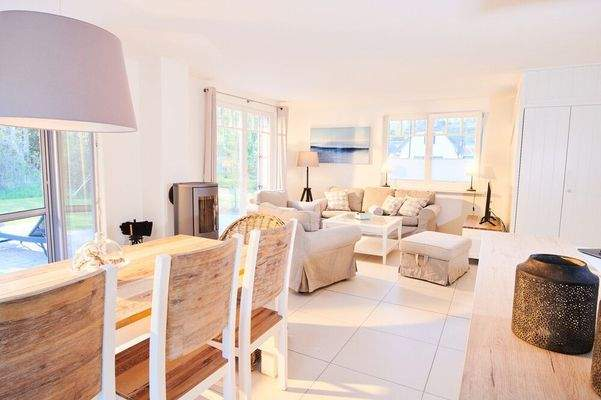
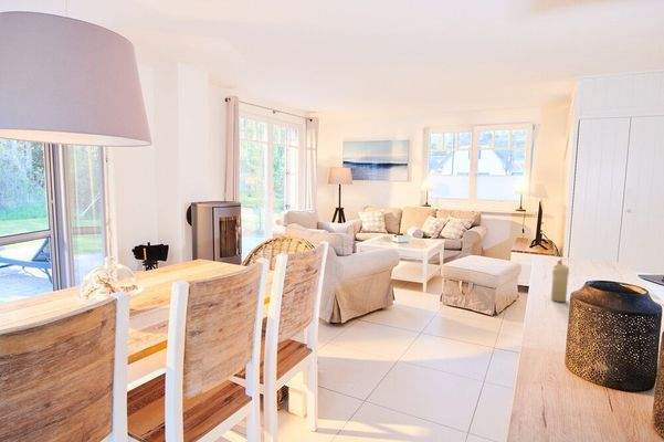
+ candle (559, 278)
